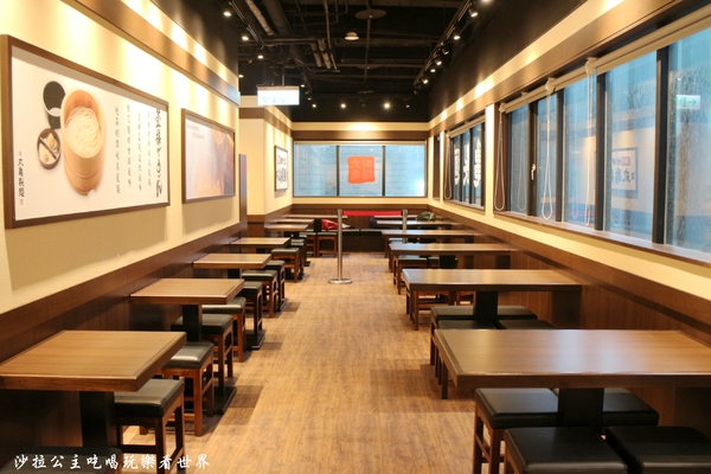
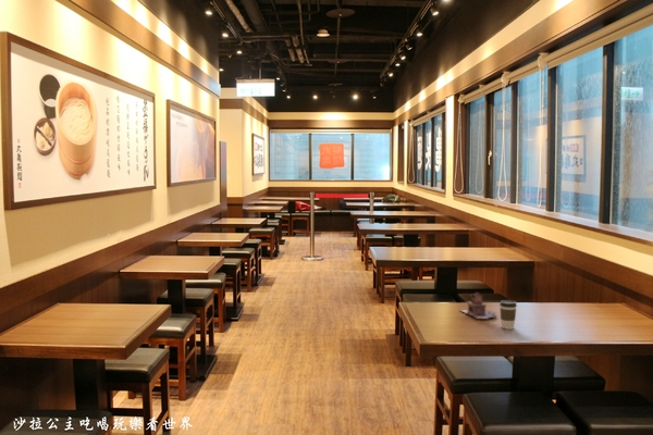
+ teapot (478, 303)
+ coffee cup (507, 314)
